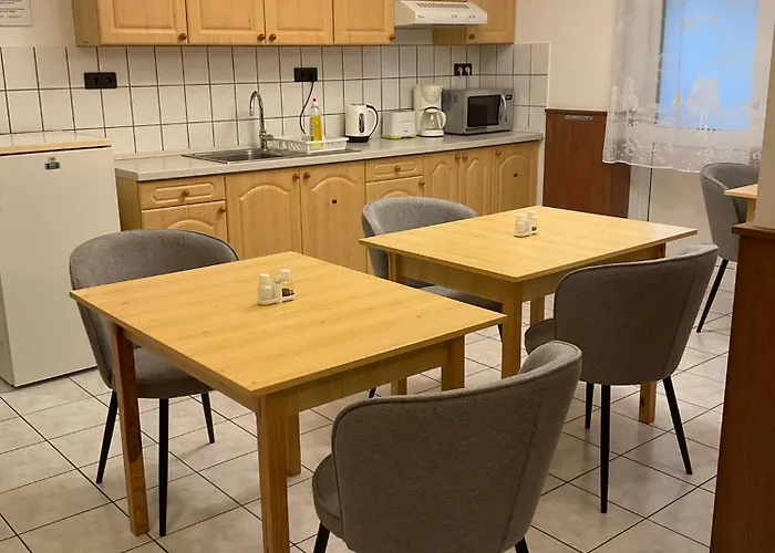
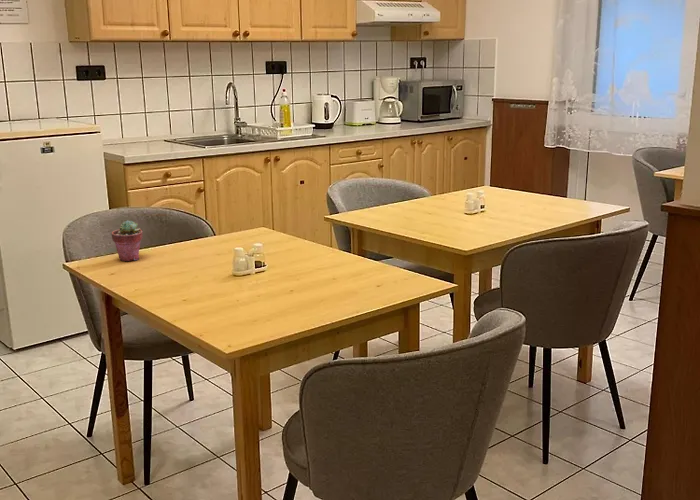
+ potted succulent (127, 239)
